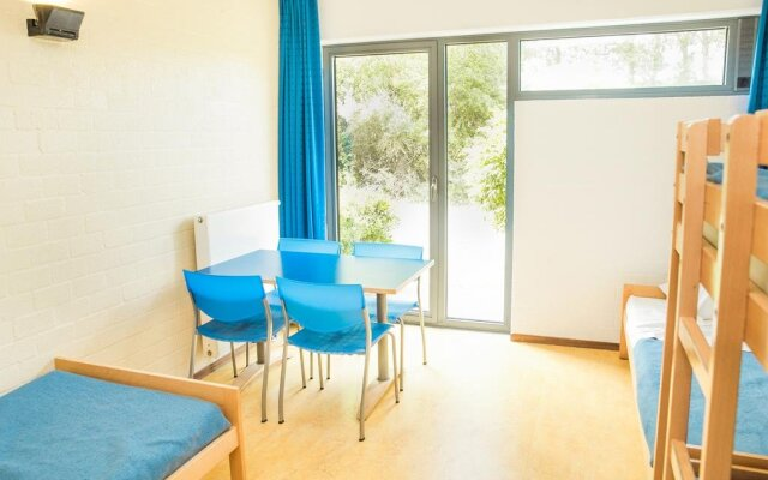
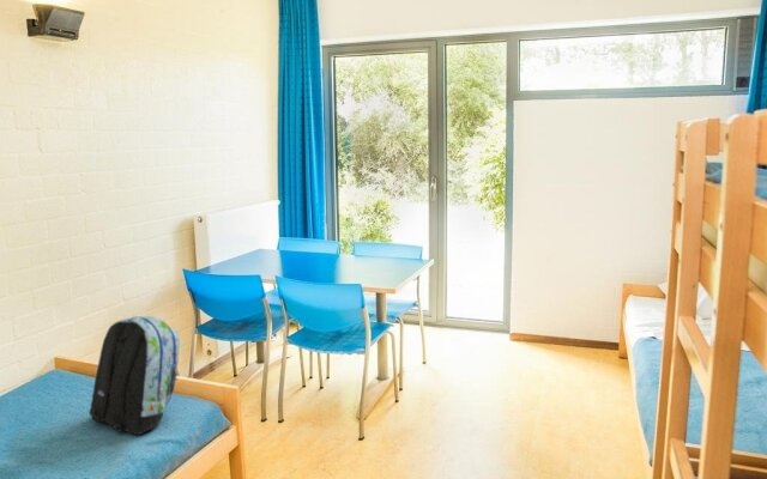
+ backpack (137, 366)
